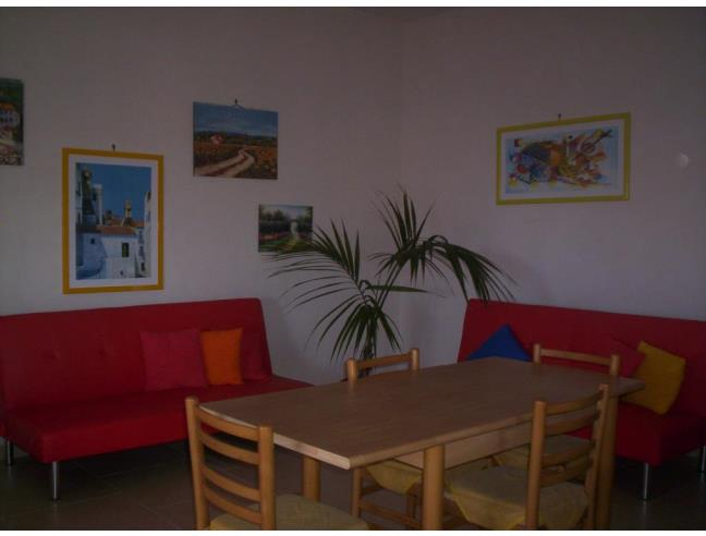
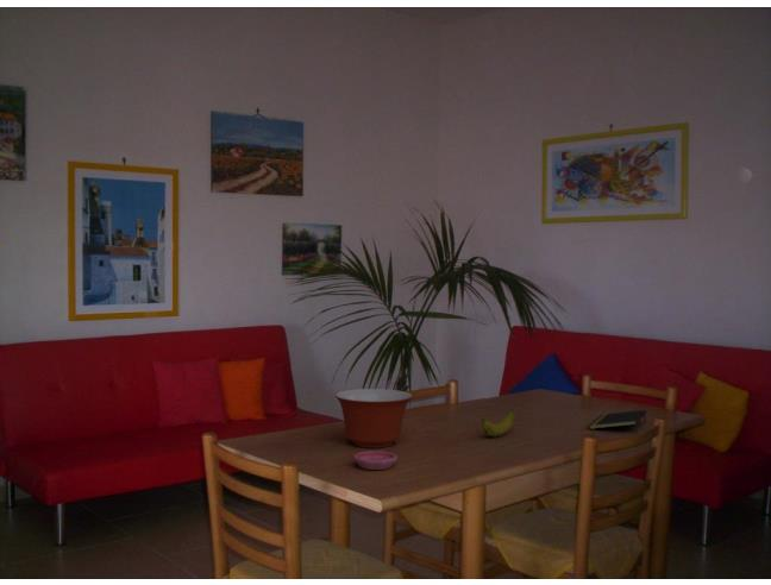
+ saucer (375, 460)
+ banana (497, 423)
+ mixing bowl (372, 419)
+ notepad (618, 419)
